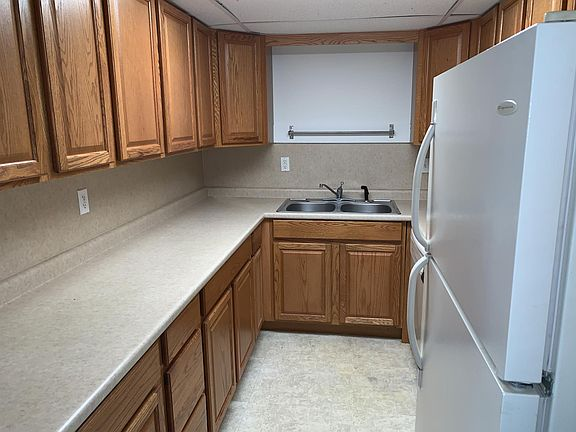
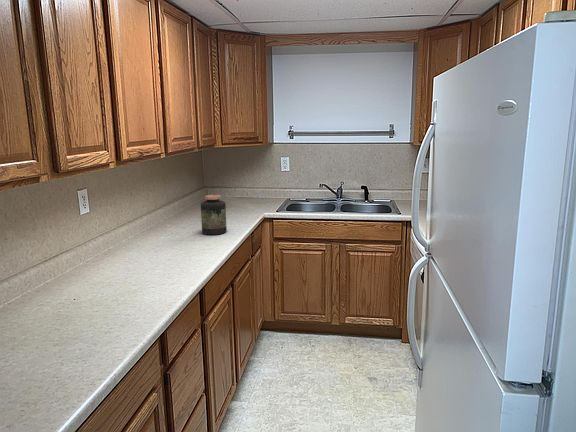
+ jar (213, 214)
